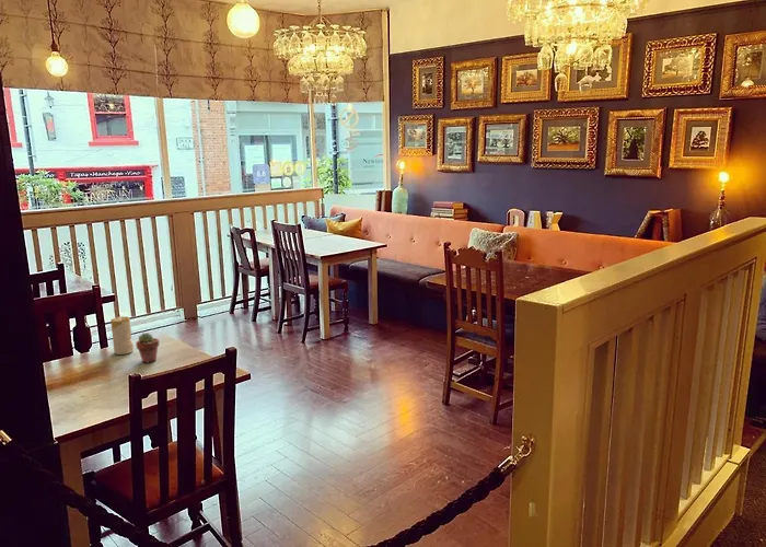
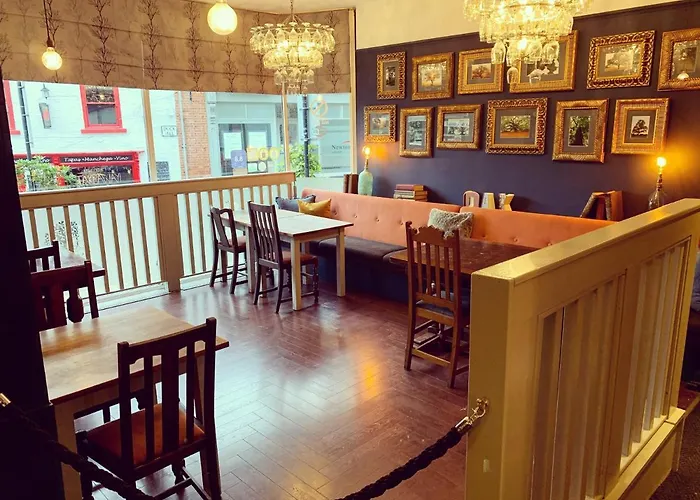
- candle (121, 335)
- potted succulent (148, 346)
